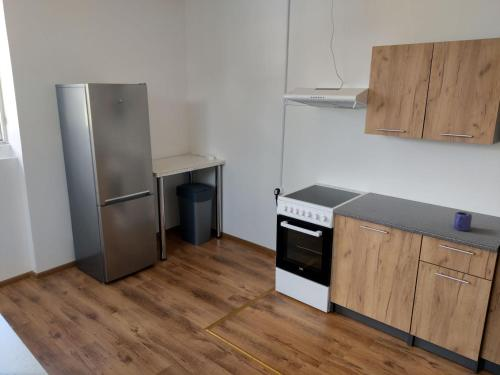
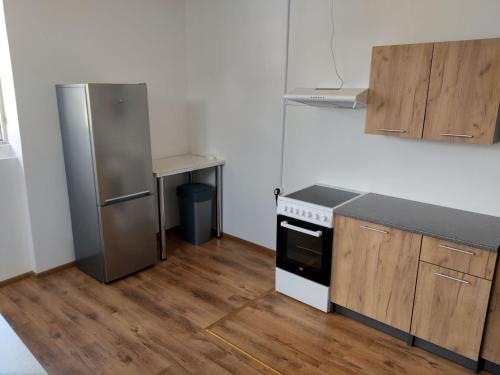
- mug (461, 221)
